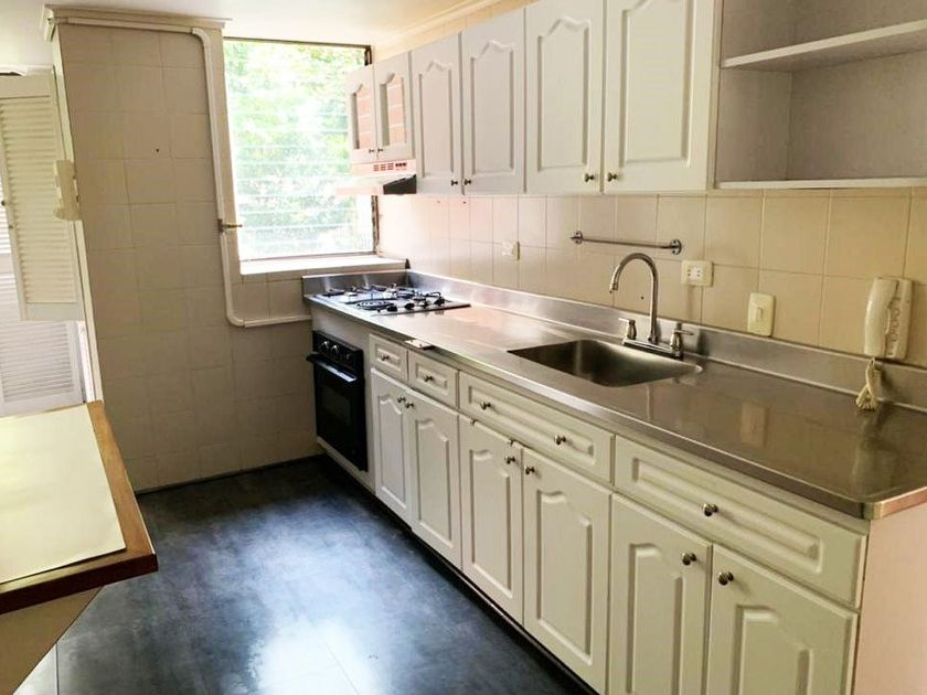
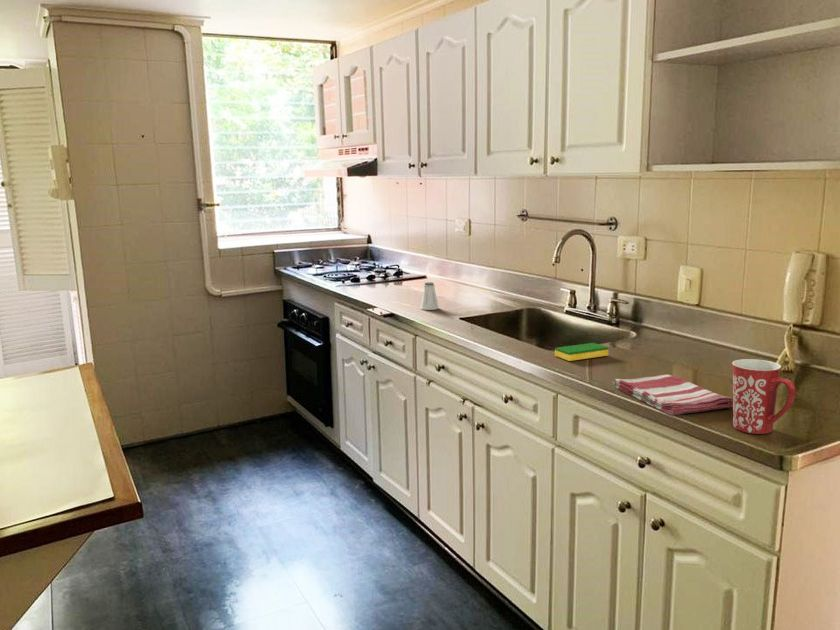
+ mug (762, 398)
+ dish sponge (581, 351)
+ dish towel (670, 391)
+ saltshaker (429, 295)
